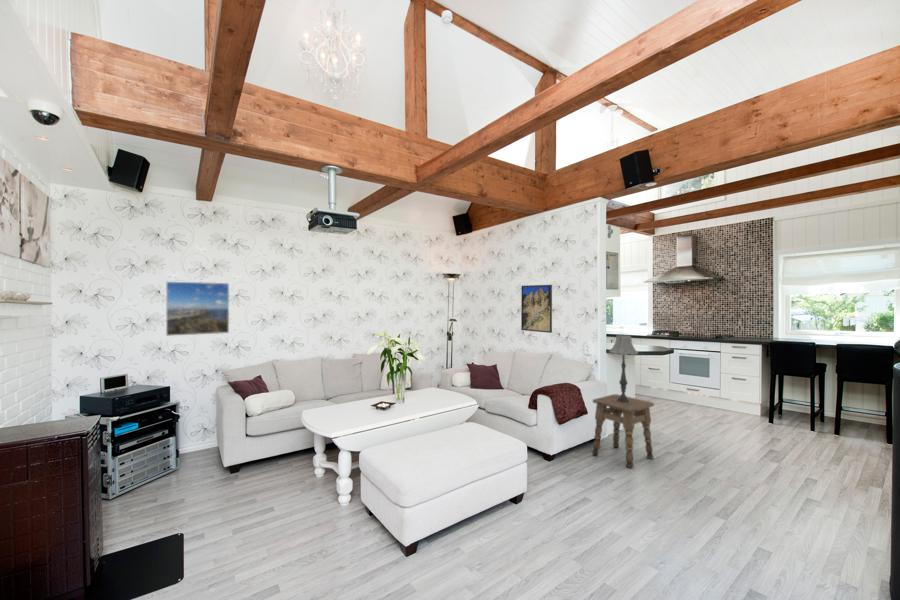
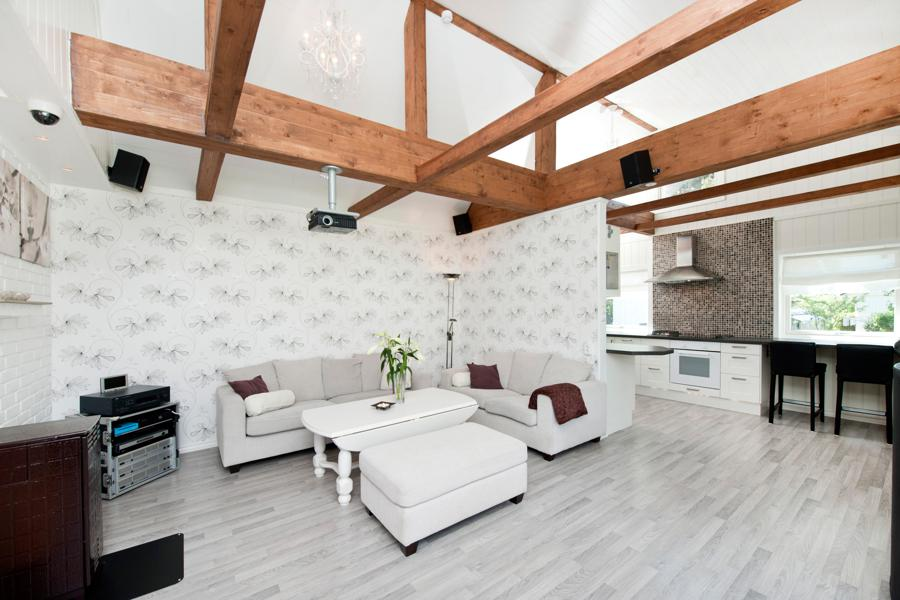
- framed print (536, 308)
- side table (623, 427)
- table lamp (623, 368)
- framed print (198, 308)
